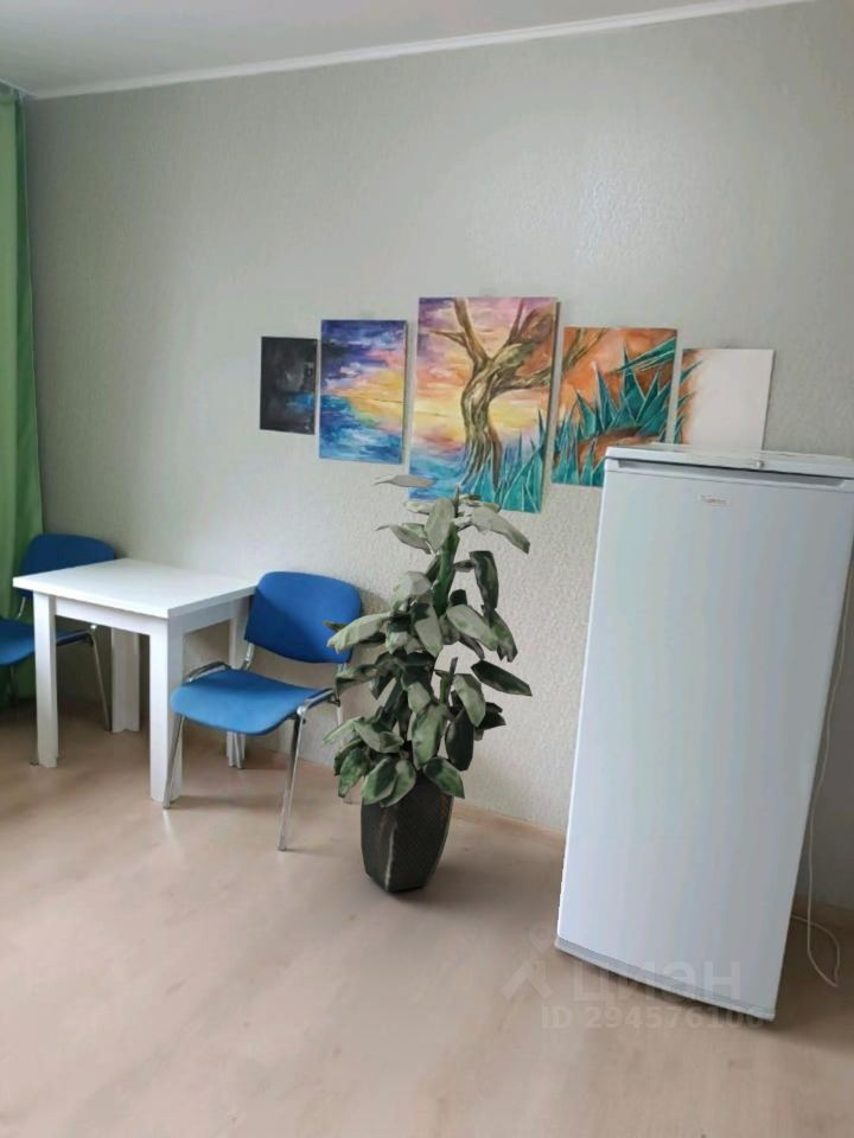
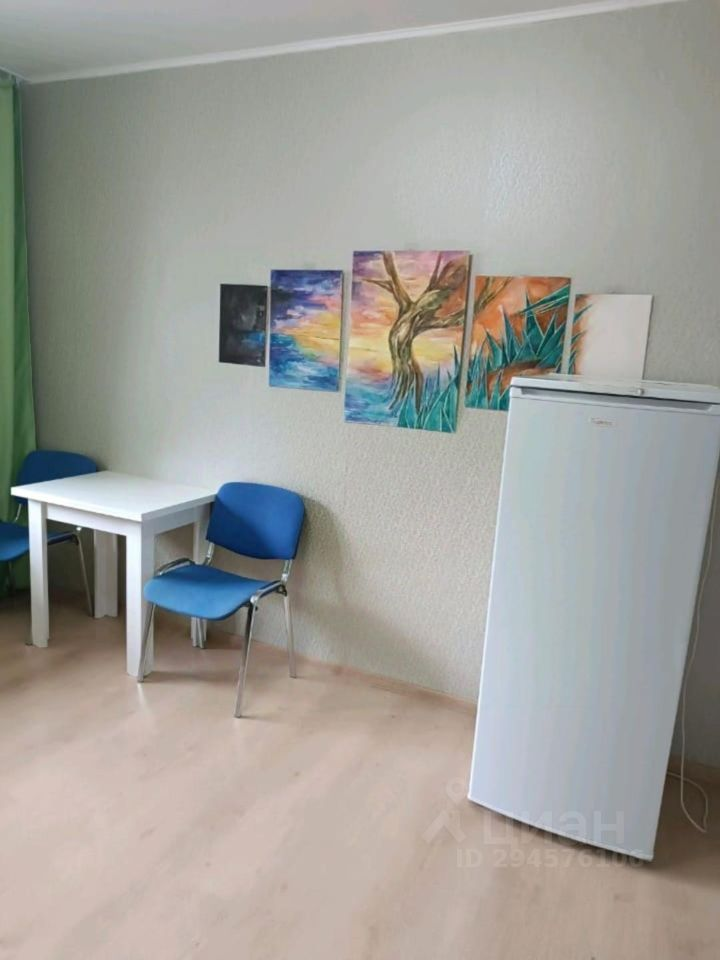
- indoor plant (416, 680)
